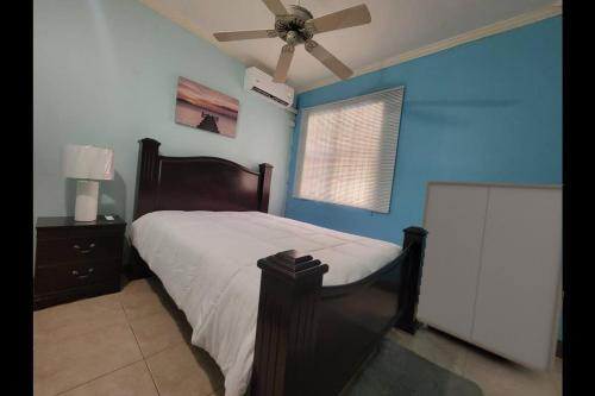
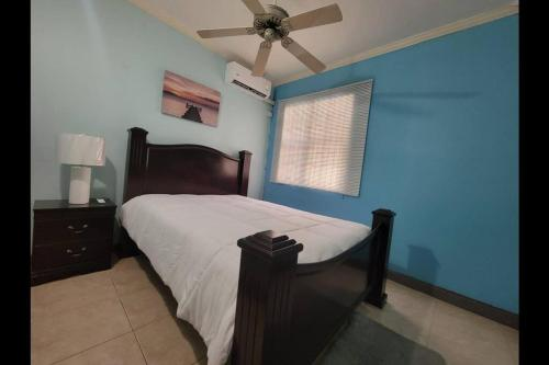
- storage cabinet (484, 263)
